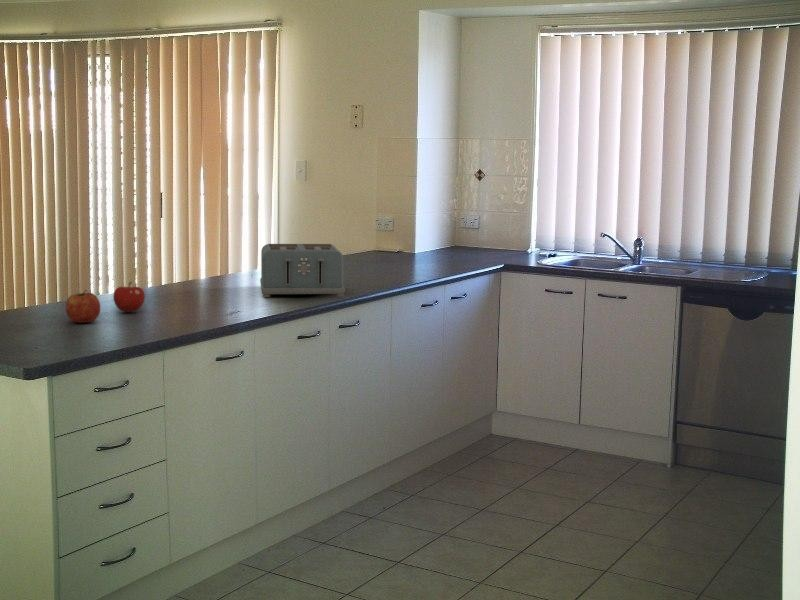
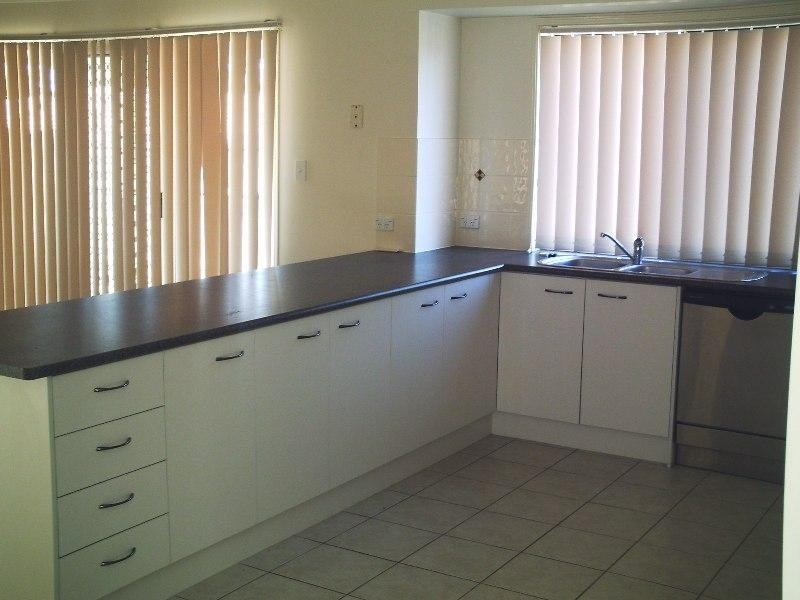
- fruit (82, 305)
- toaster (301, 269)
- fruit (129, 296)
